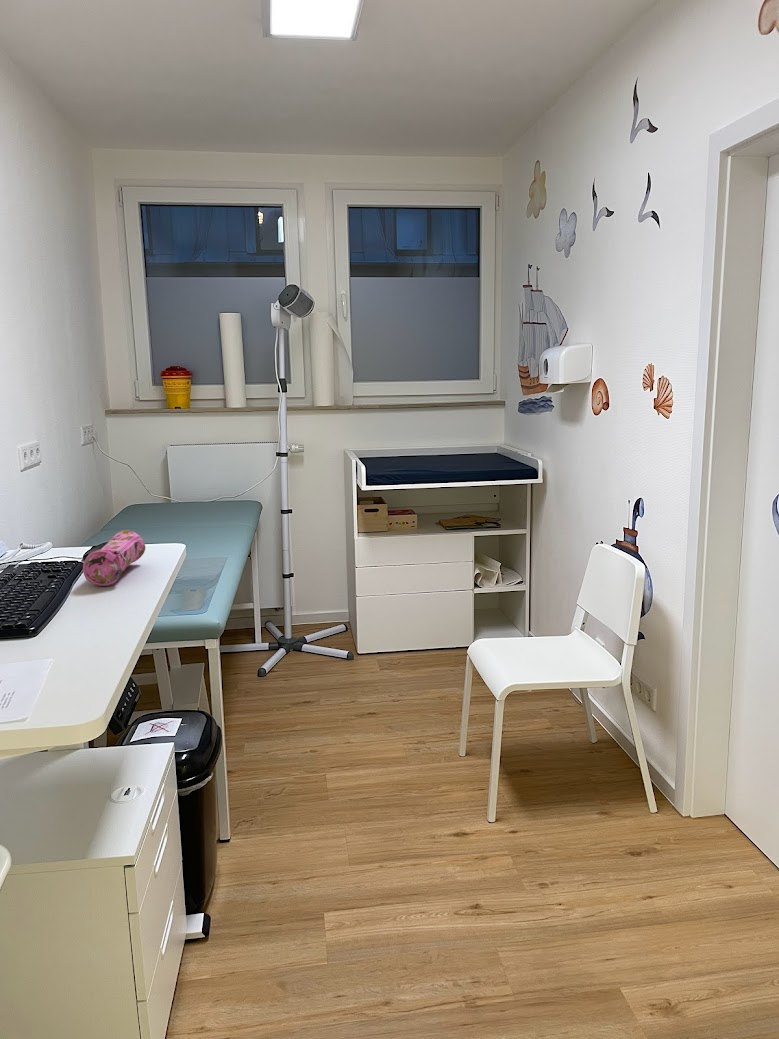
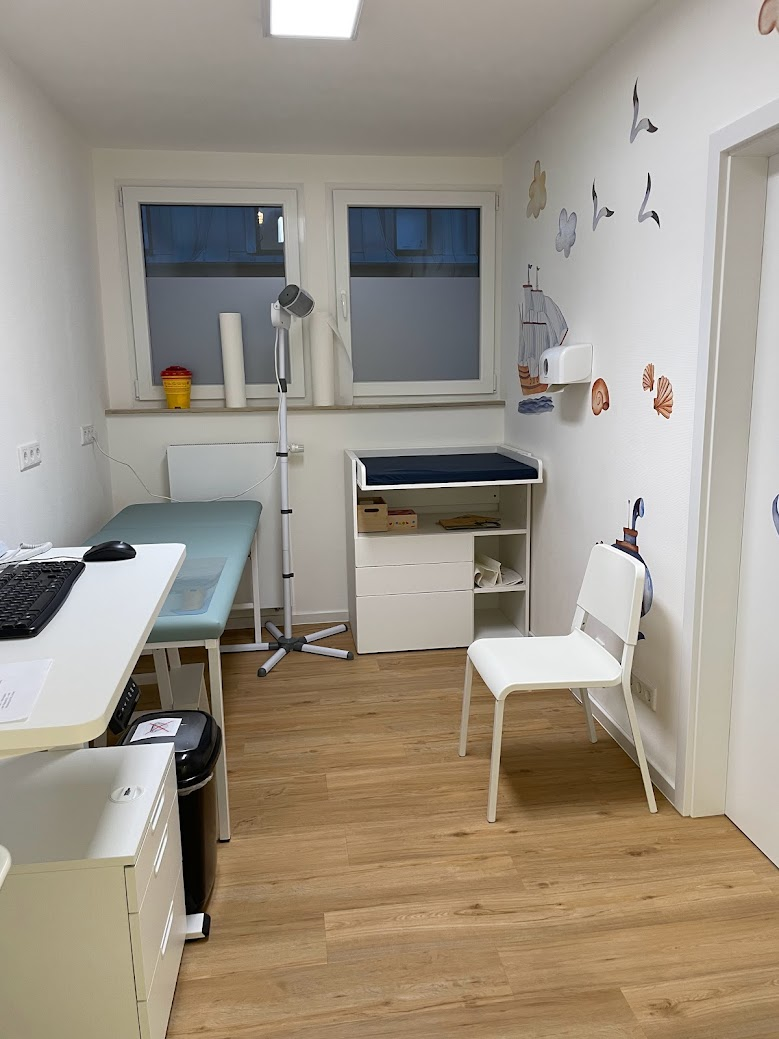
- pencil case (115, 556)
